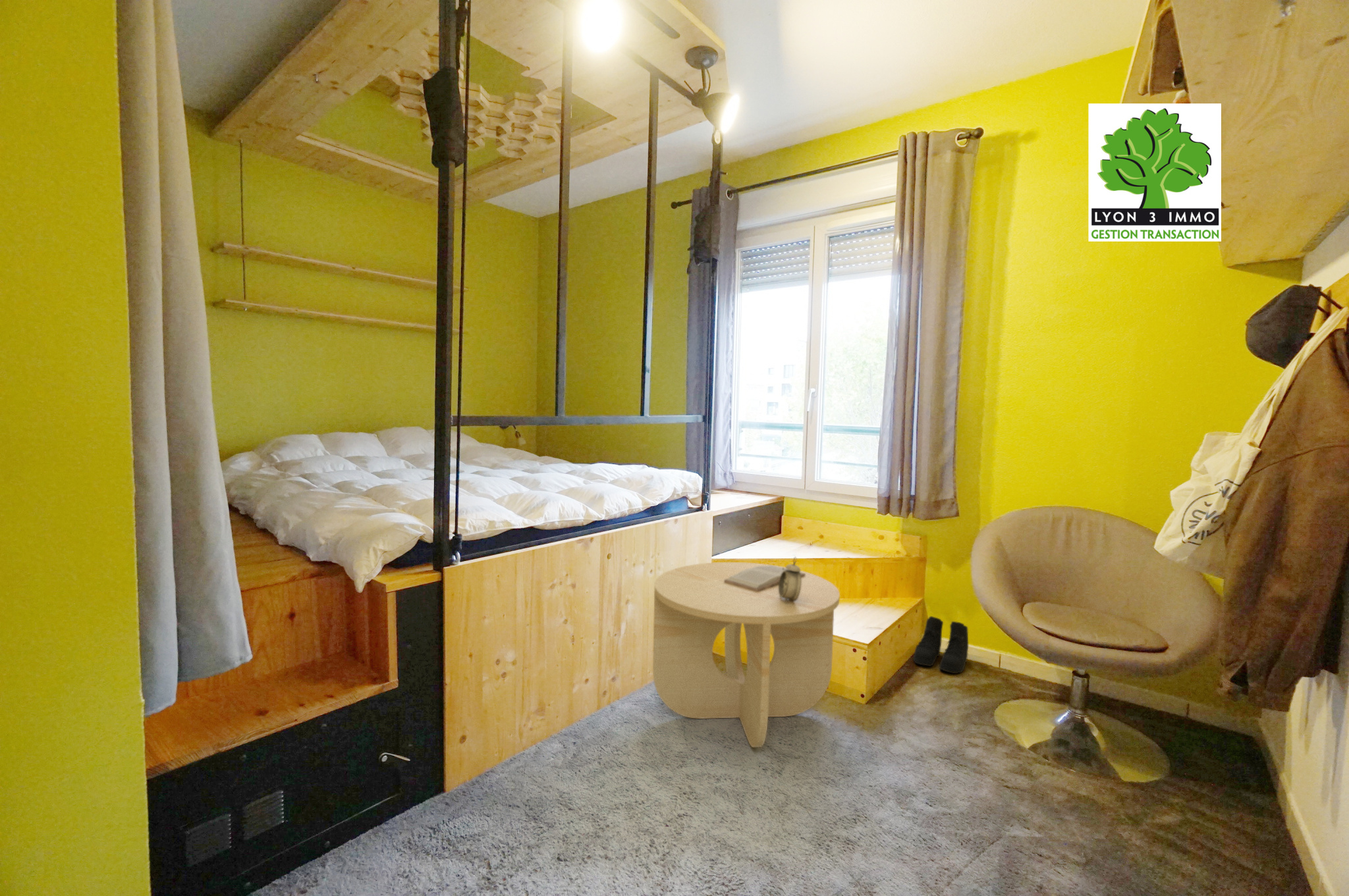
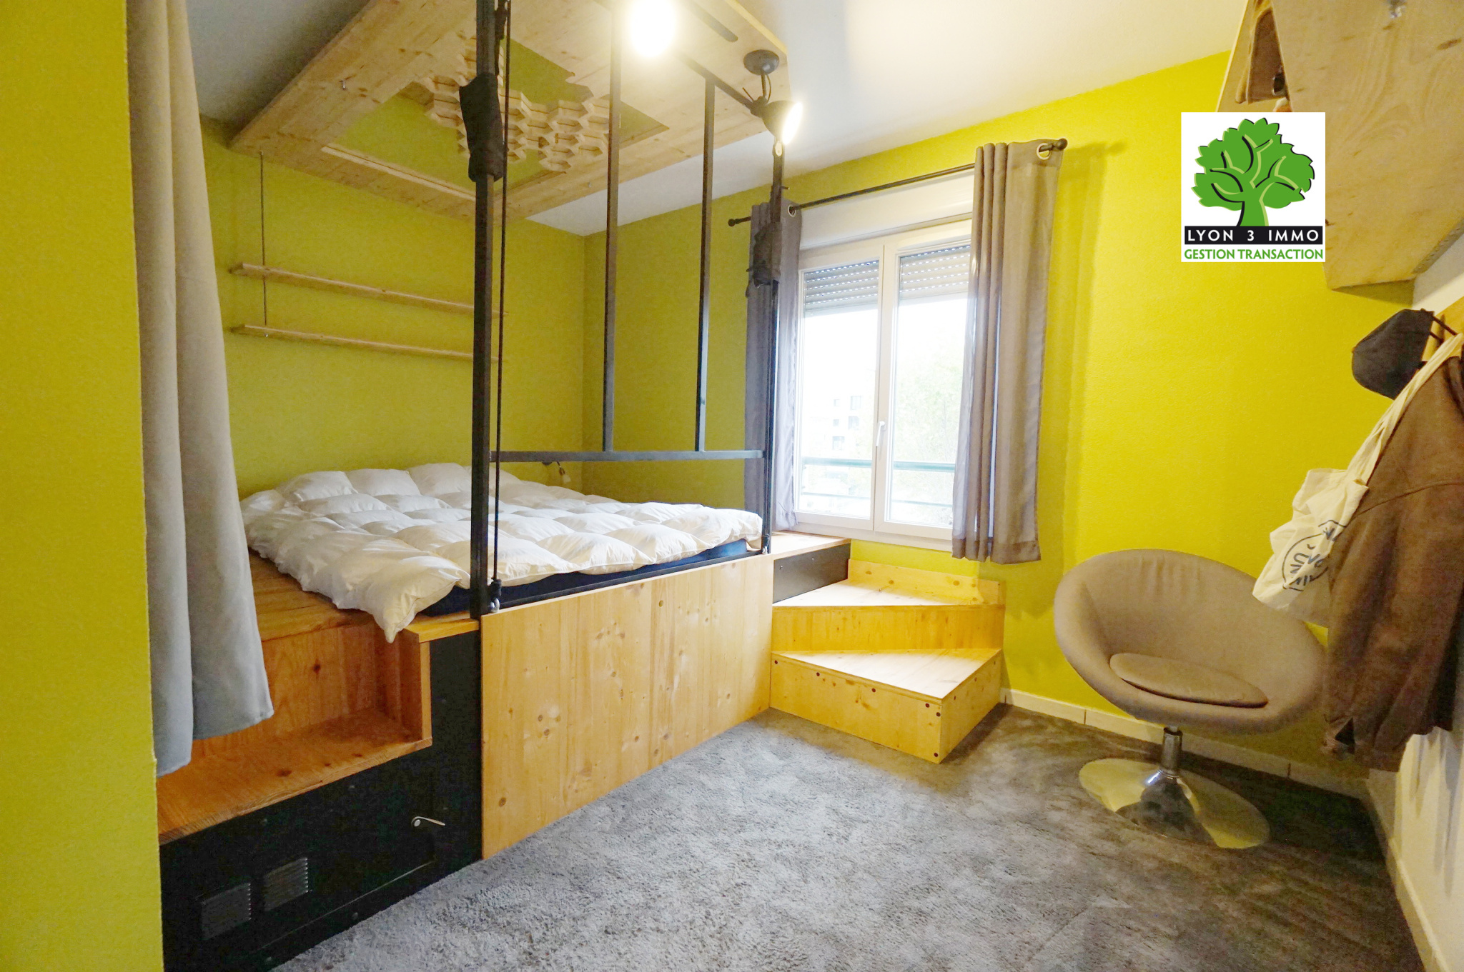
- boots (941, 641)
- book (765, 575)
- side table (740, 650)
- alarm clock (790, 578)
